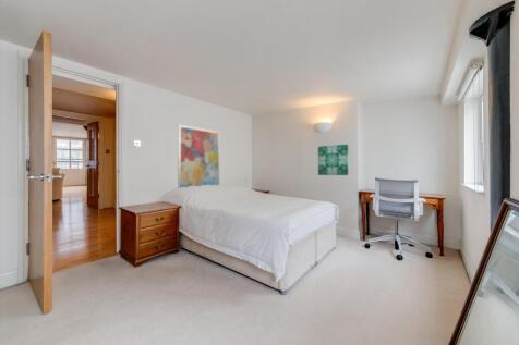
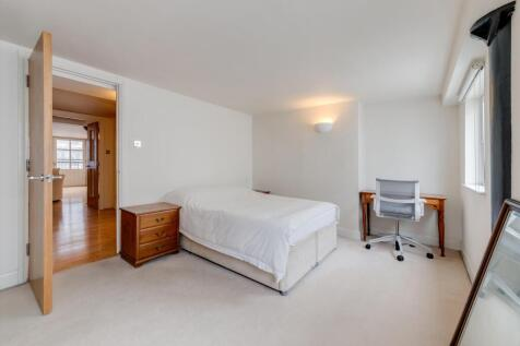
- wall art (333, 160)
- wall art (200, 160)
